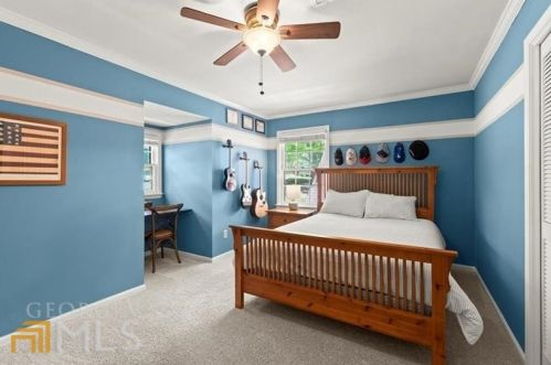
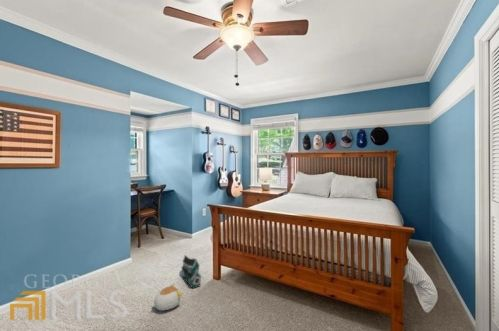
+ toy house (190, 266)
+ plush toy (165, 298)
